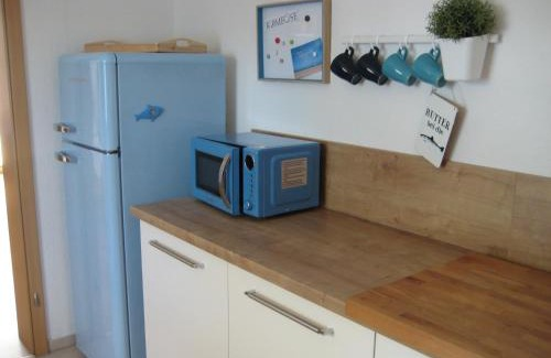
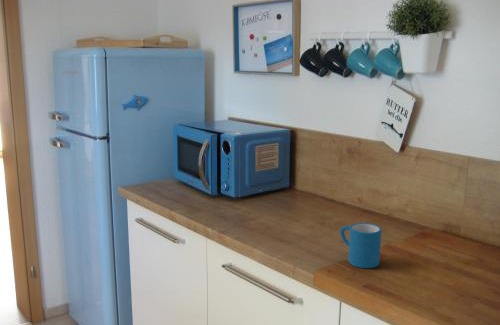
+ mug (358, 243)
